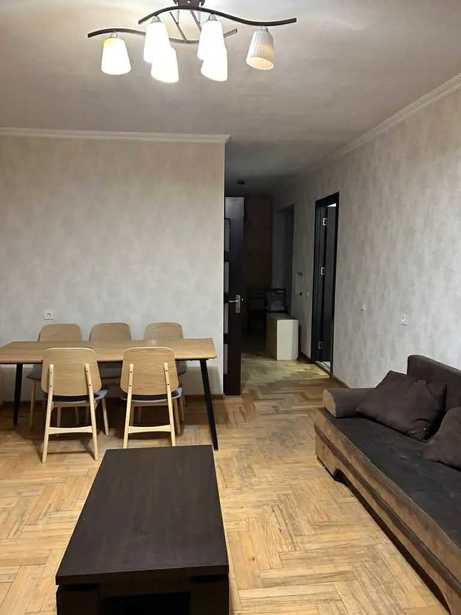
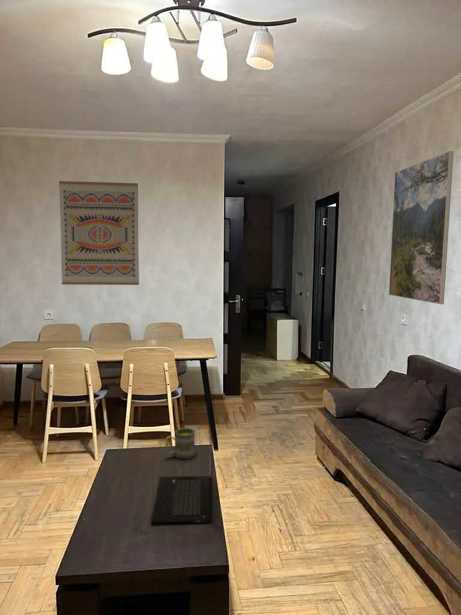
+ laptop (183, 476)
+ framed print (417, 232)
+ wall art (99, 234)
+ mug (180, 443)
